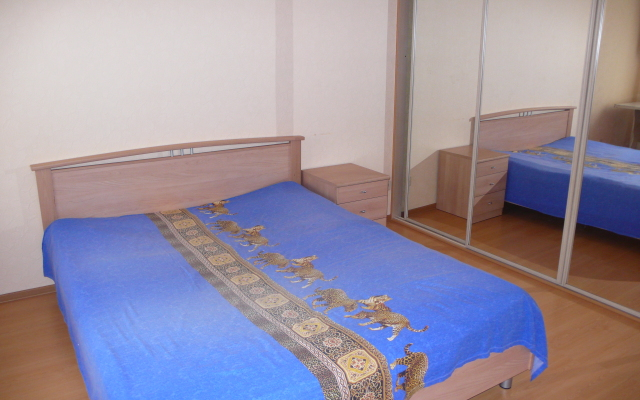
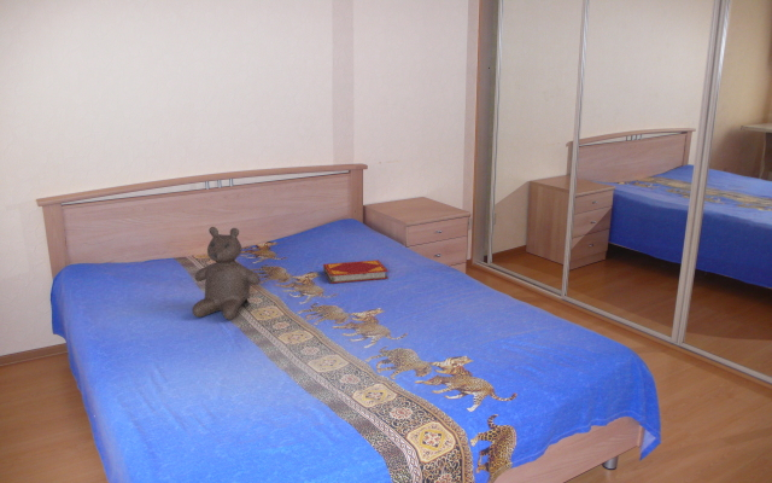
+ hardback book (355, 270)
+ teddy bear (221, 270)
